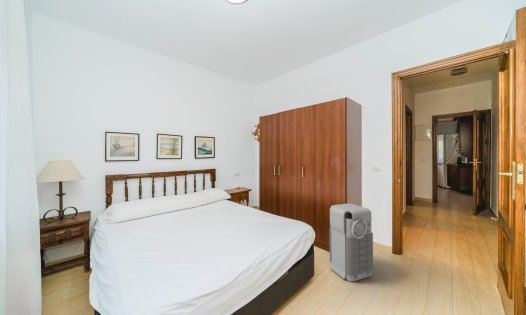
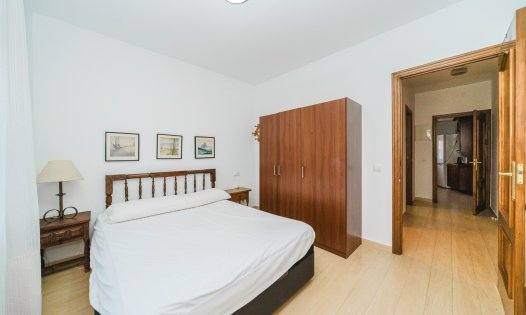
- grenade (350, 239)
